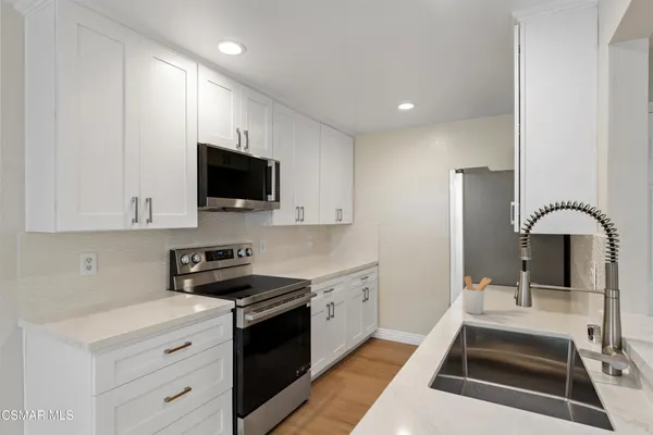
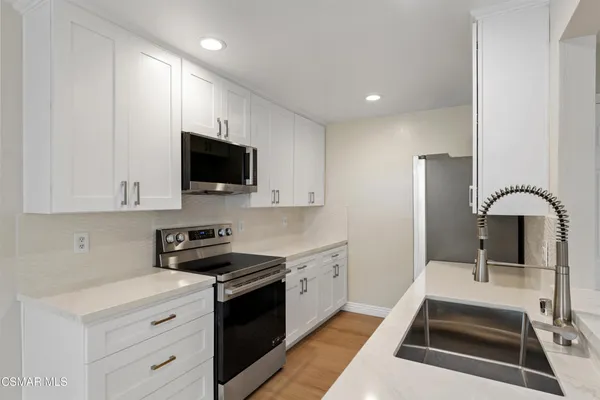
- utensil holder (478, 294)
